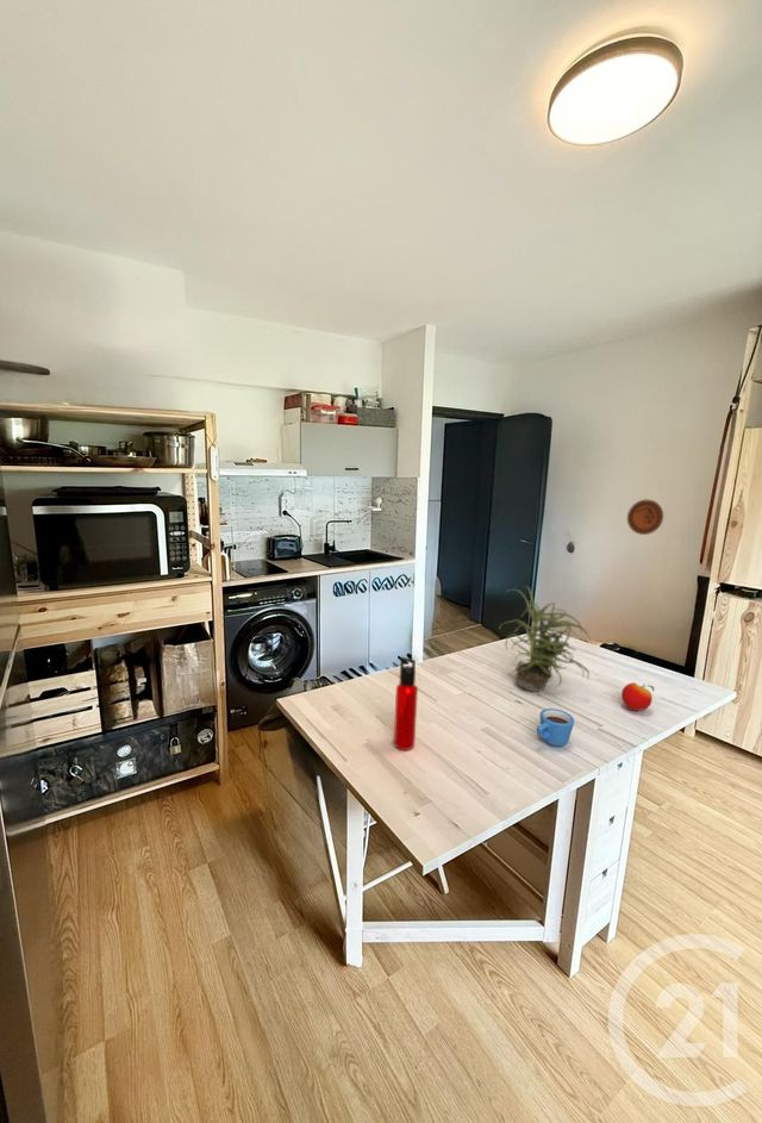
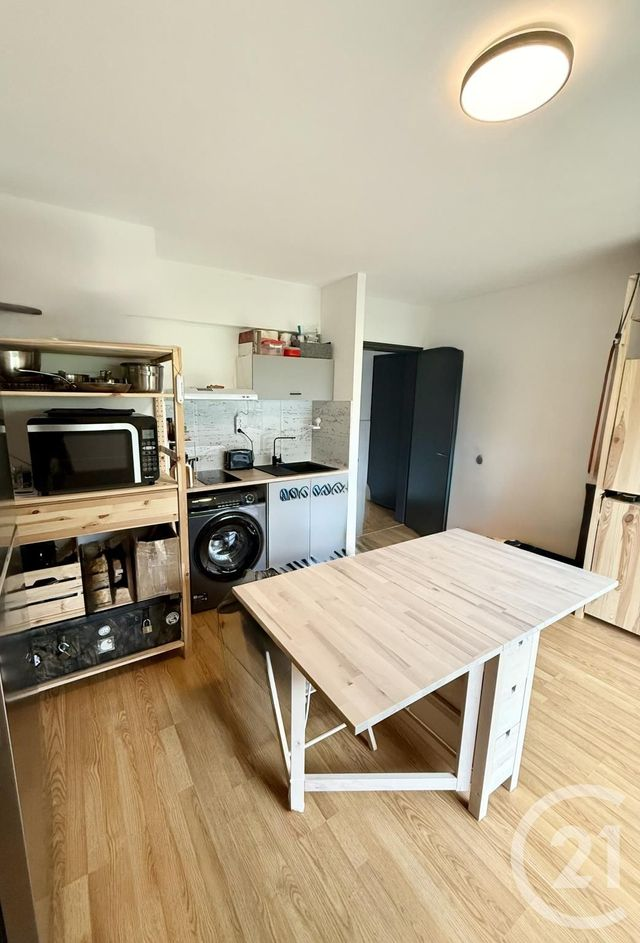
- decorative plate (644, 517)
- mug (551, 730)
- potted plant (539, 637)
- apple (637, 695)
- water bottle (406, 701)
